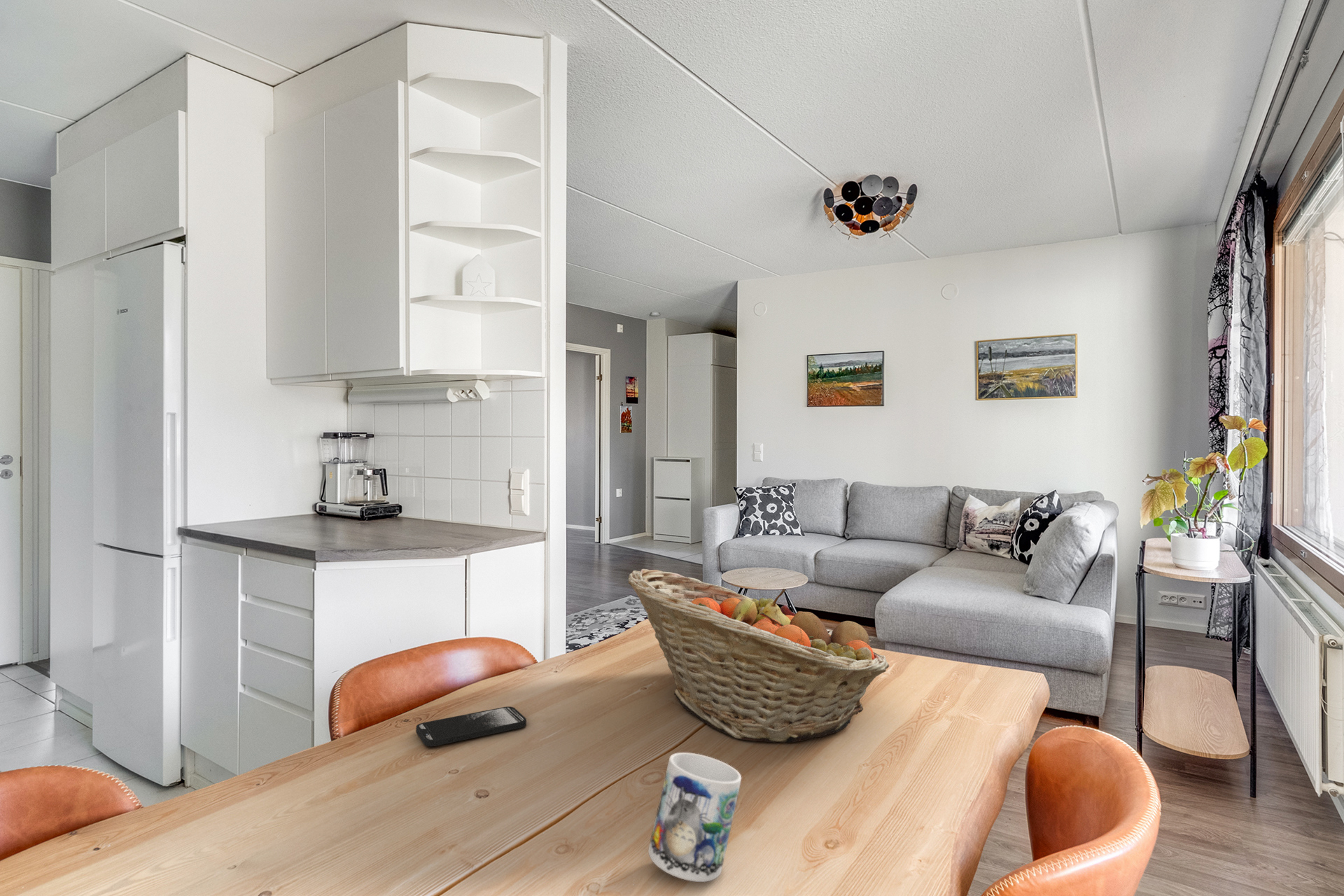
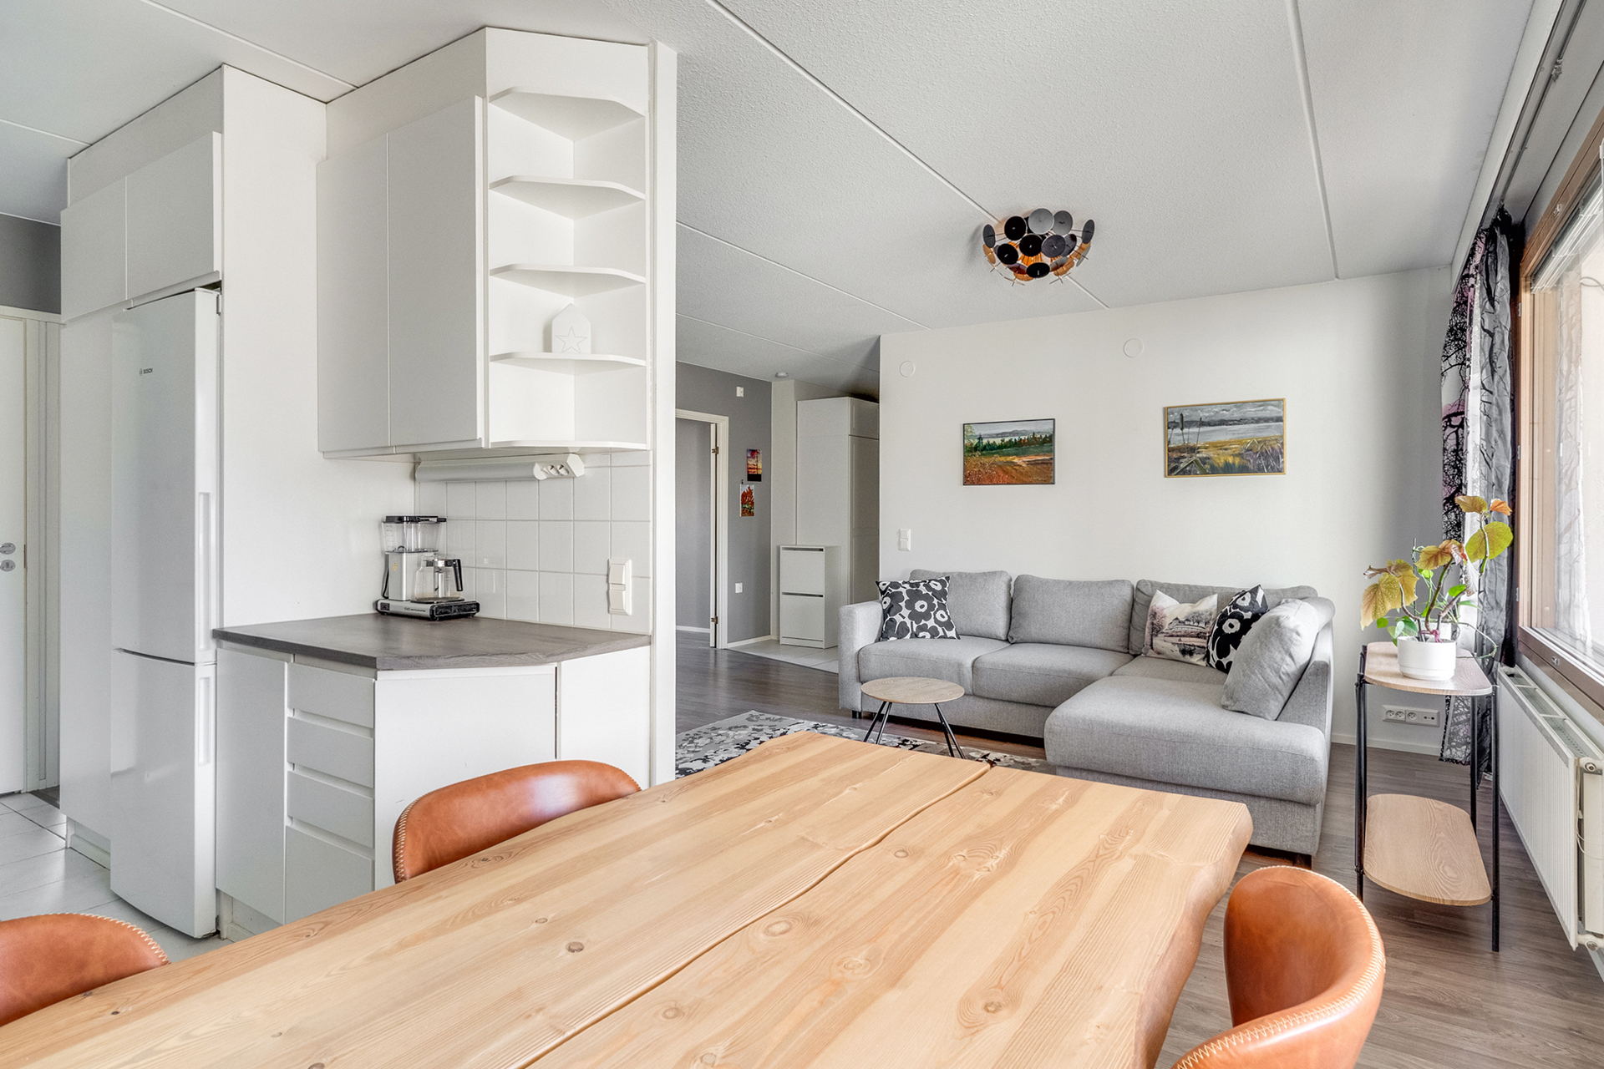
- fruit basket (749, 638)
- mug (692, 807)
- smartphone (472, 725)
